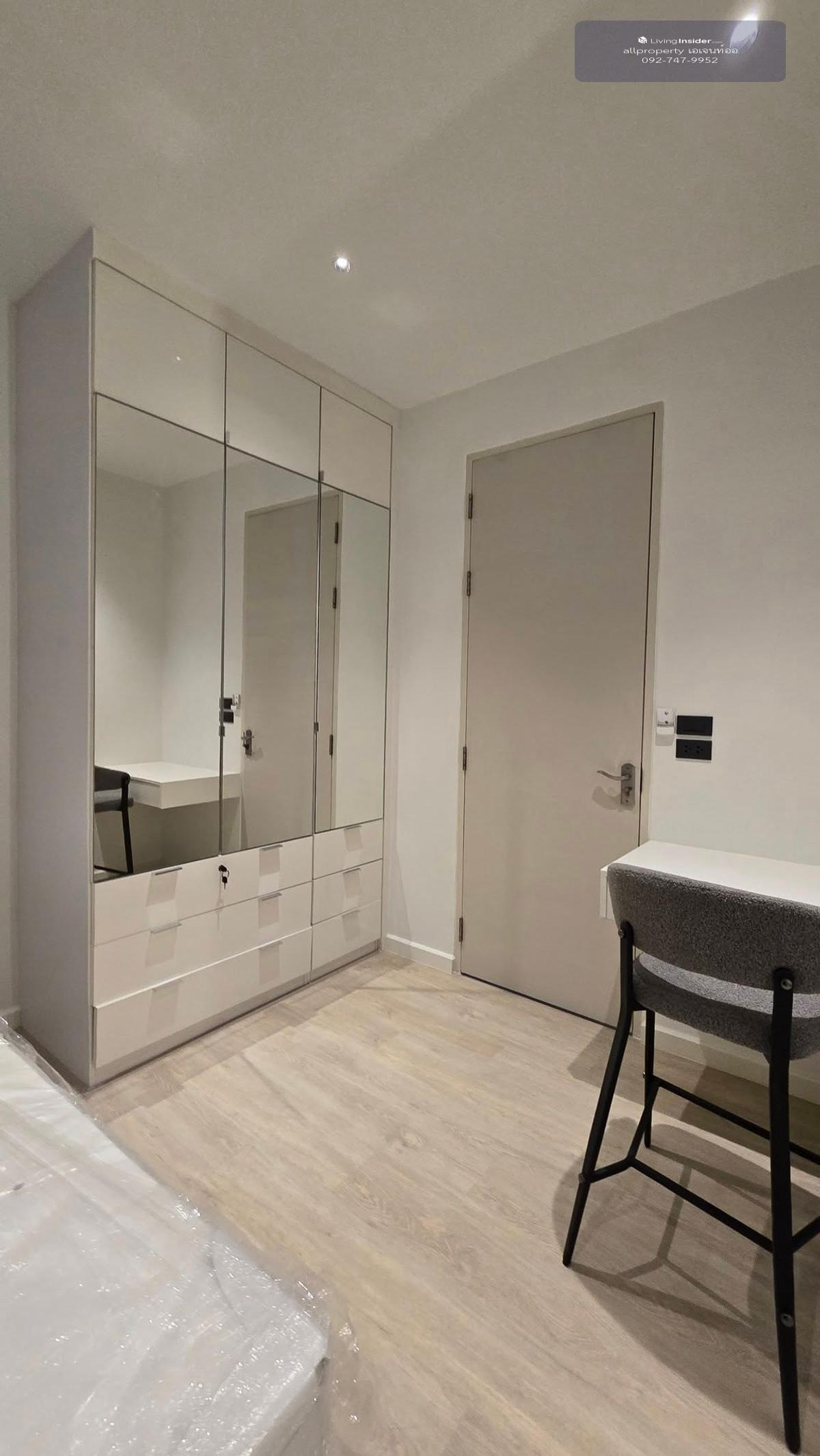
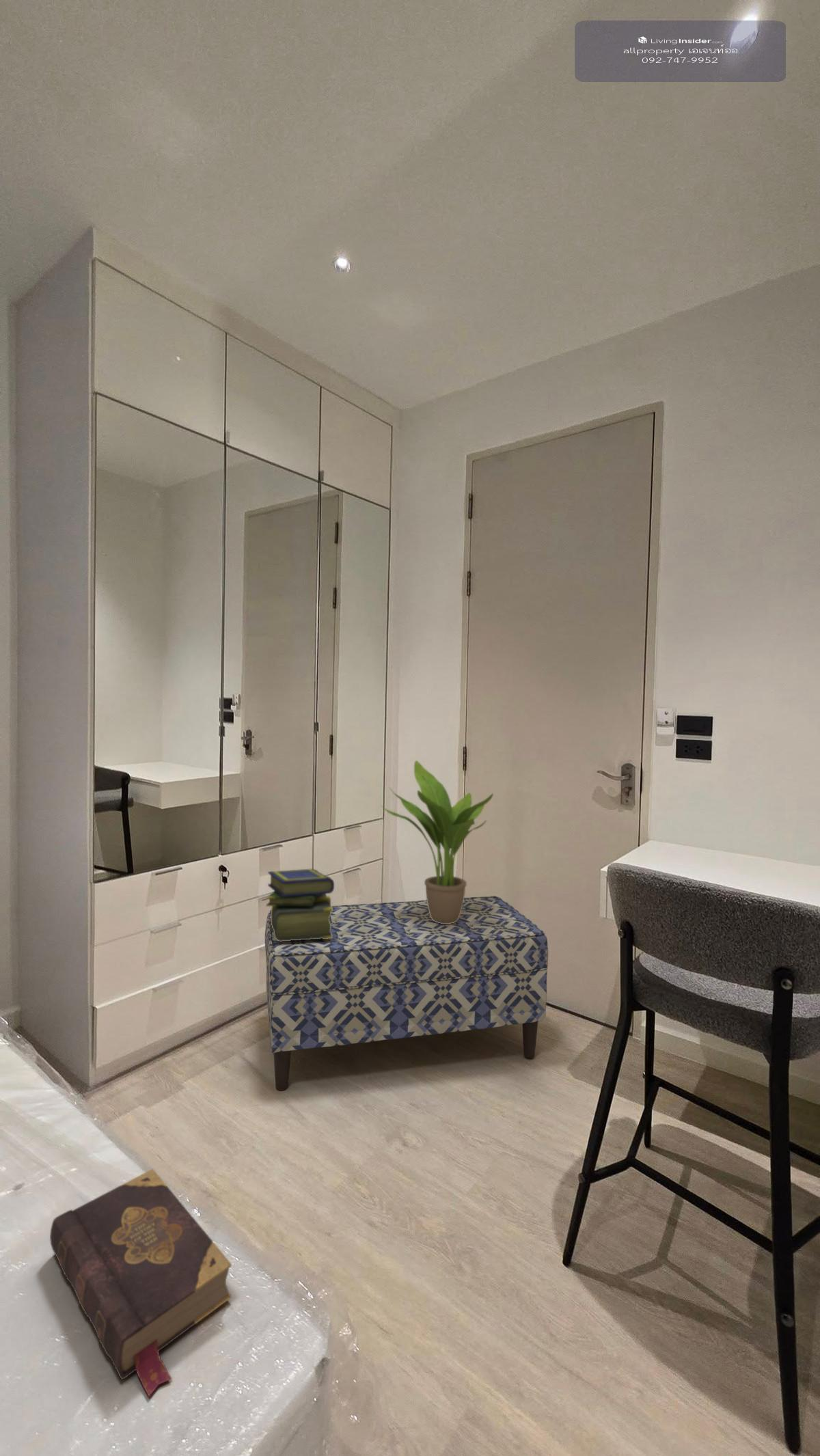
+ stack of books (299, 900)
+ bench (400, 982)
+ potted plant (434, 843)
+ book (143, 1267)
